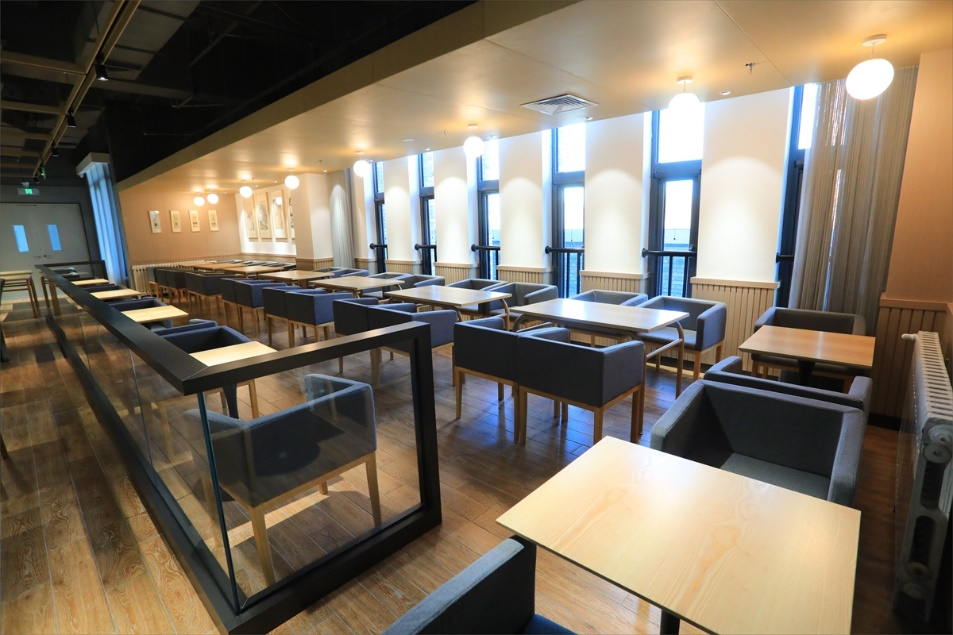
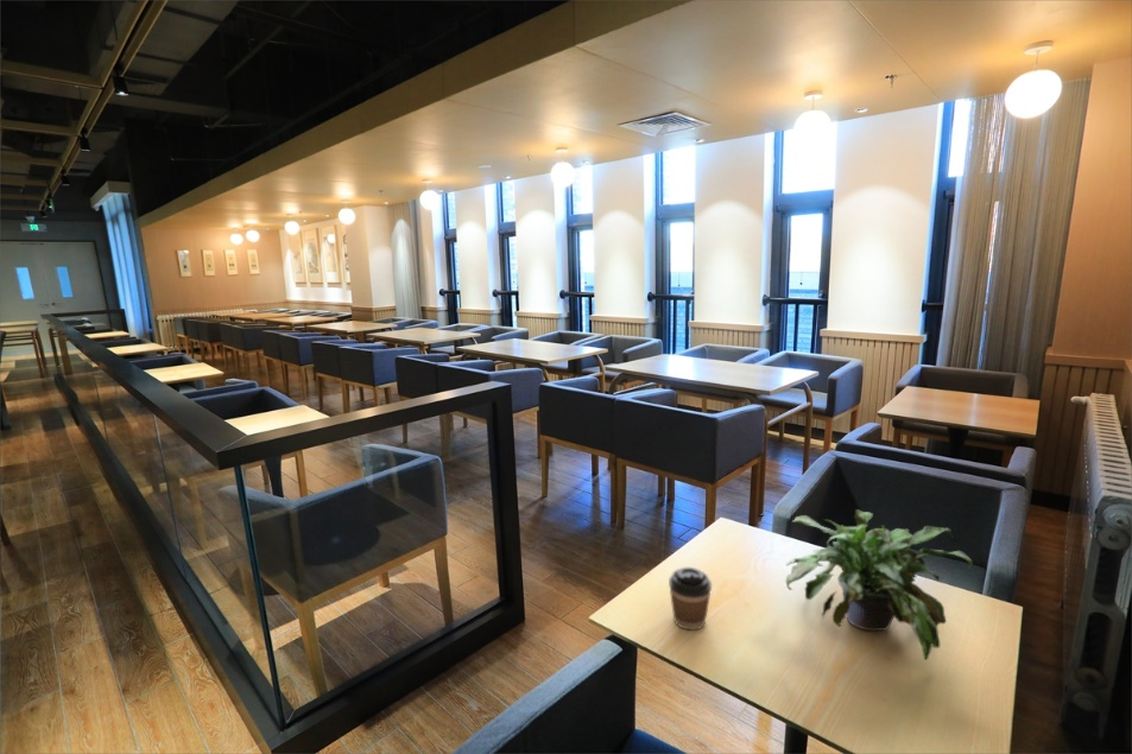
+ potted plant (868, 569)
+ coffee cup (689, 595)
